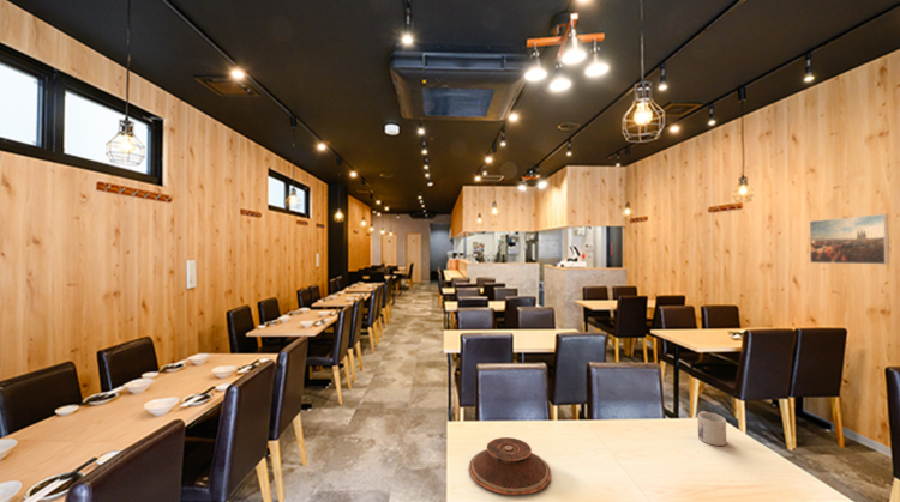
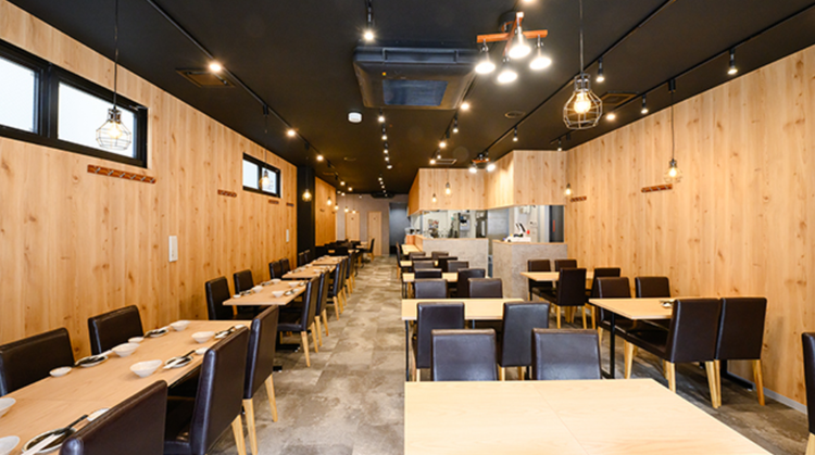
- mug (709, 425)
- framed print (845, 240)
- plate (509, 459)
